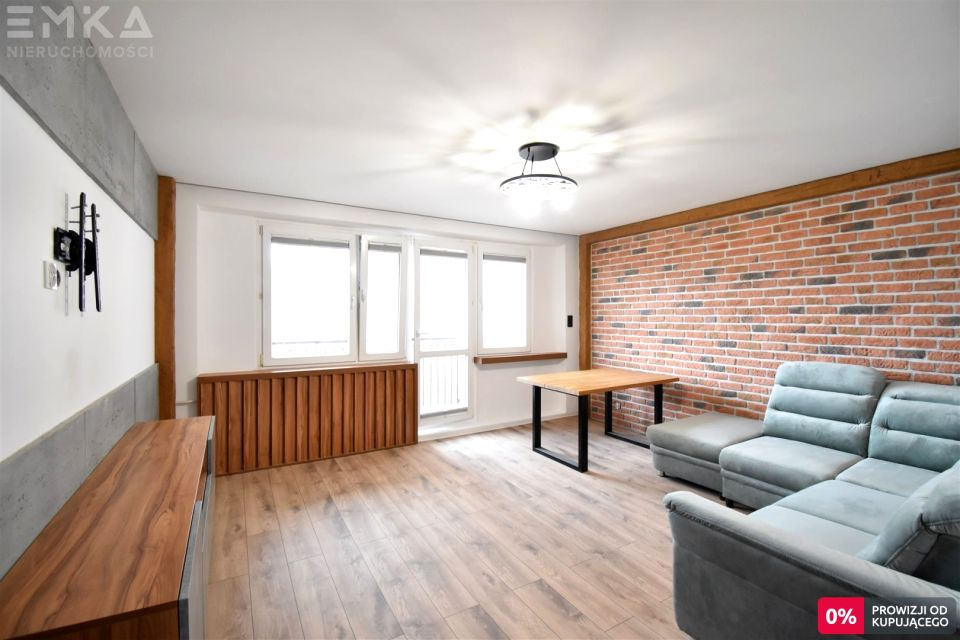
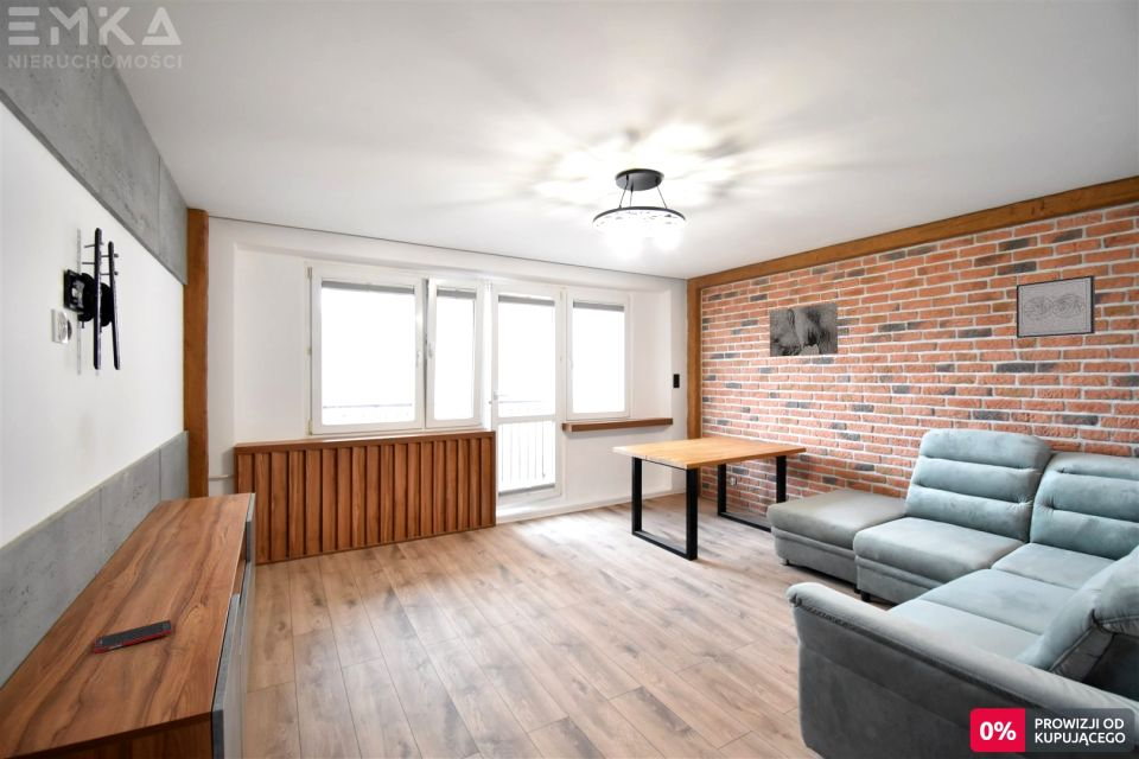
+ wall art (1054, 308)
+ cell phone (134, 636)
+ wall art (801, 331)
